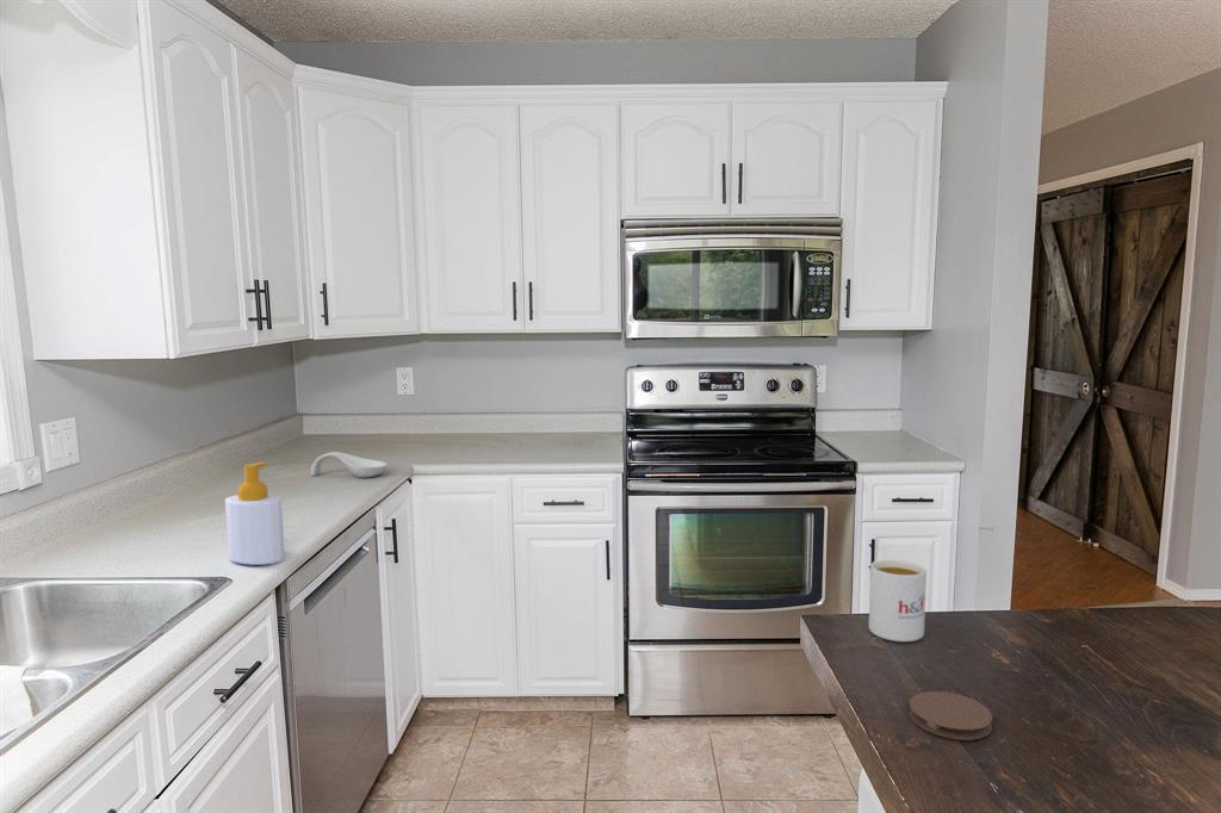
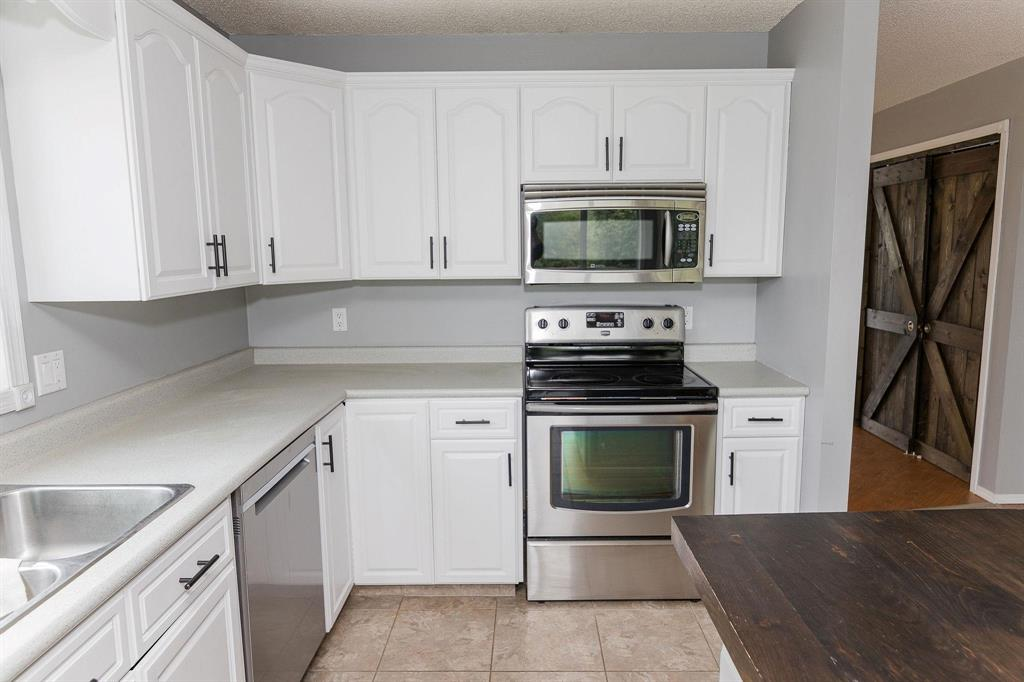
- coaster (949, 714)
- soap bottle (254, 511)
- mug (900, 596)
- spoon rest (349, 464)
